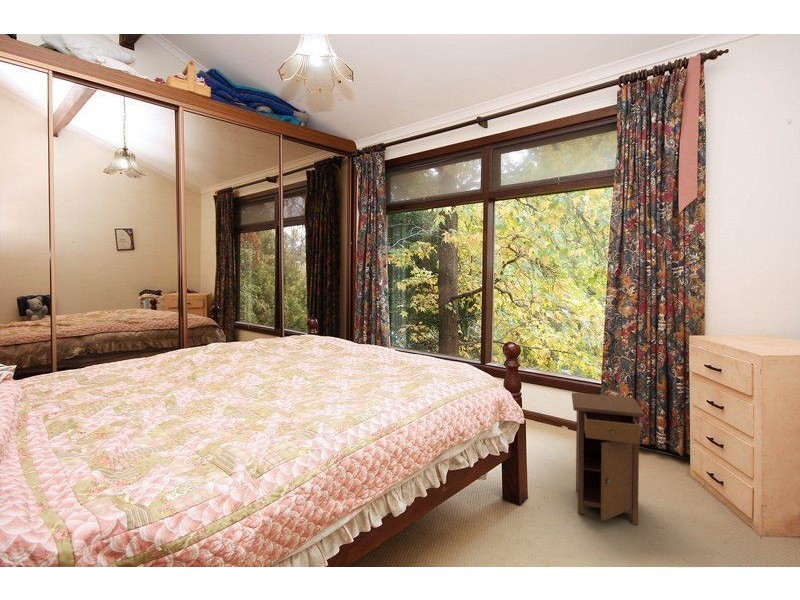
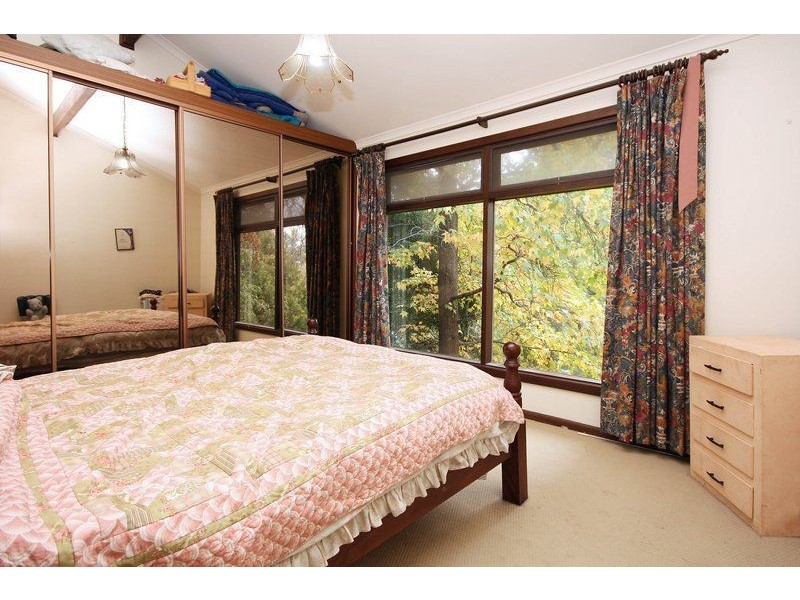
- nightstand (606, 459)
